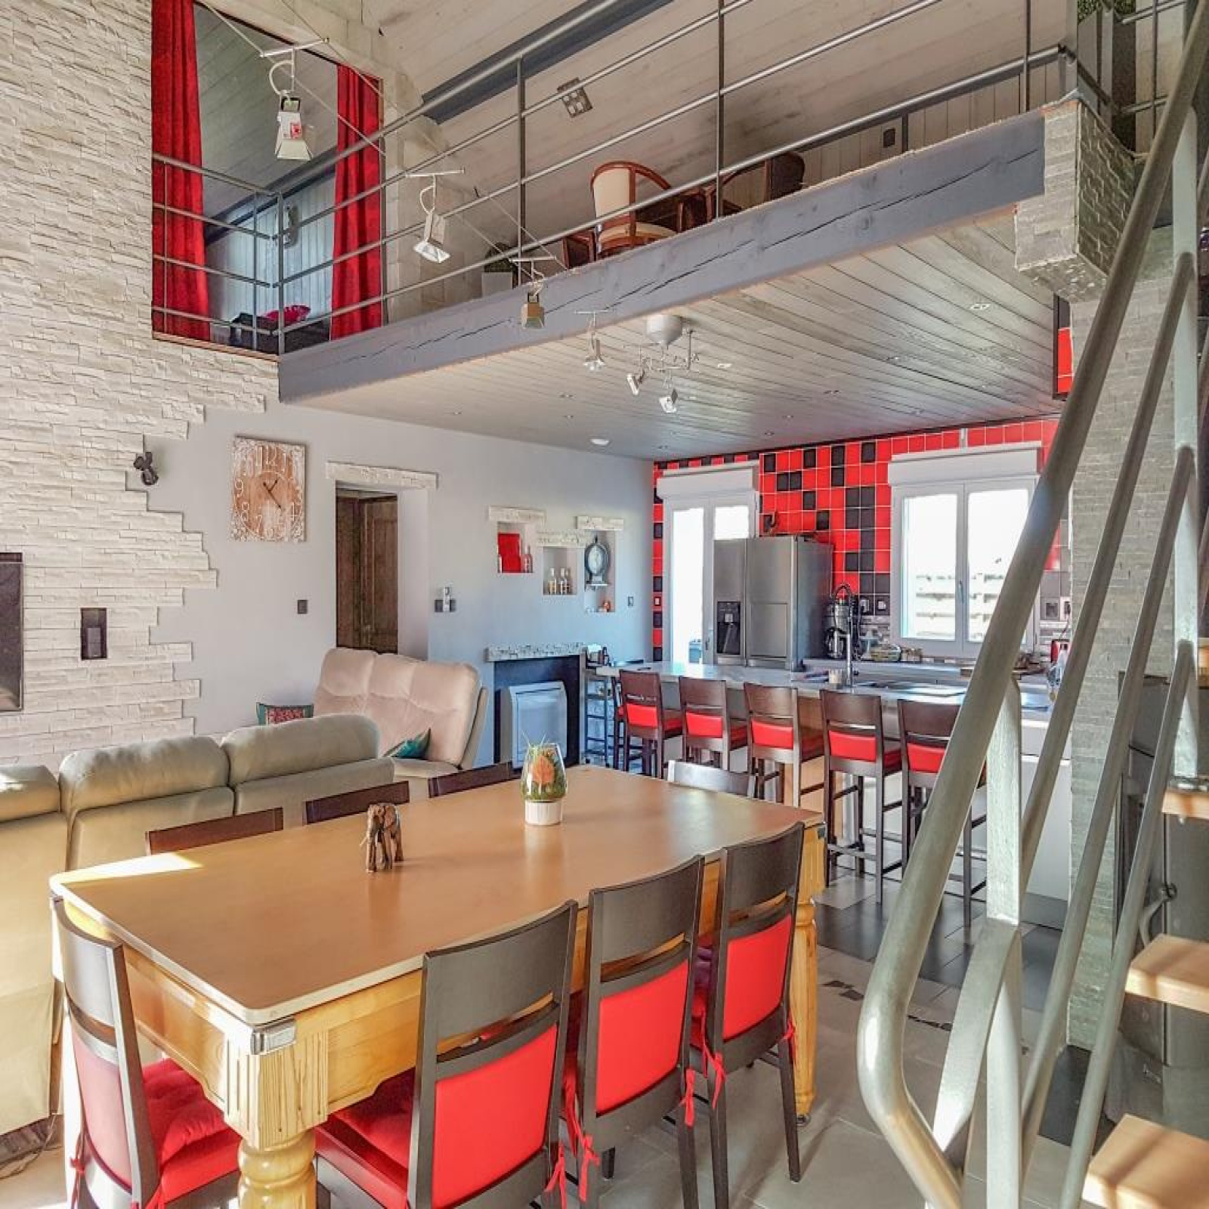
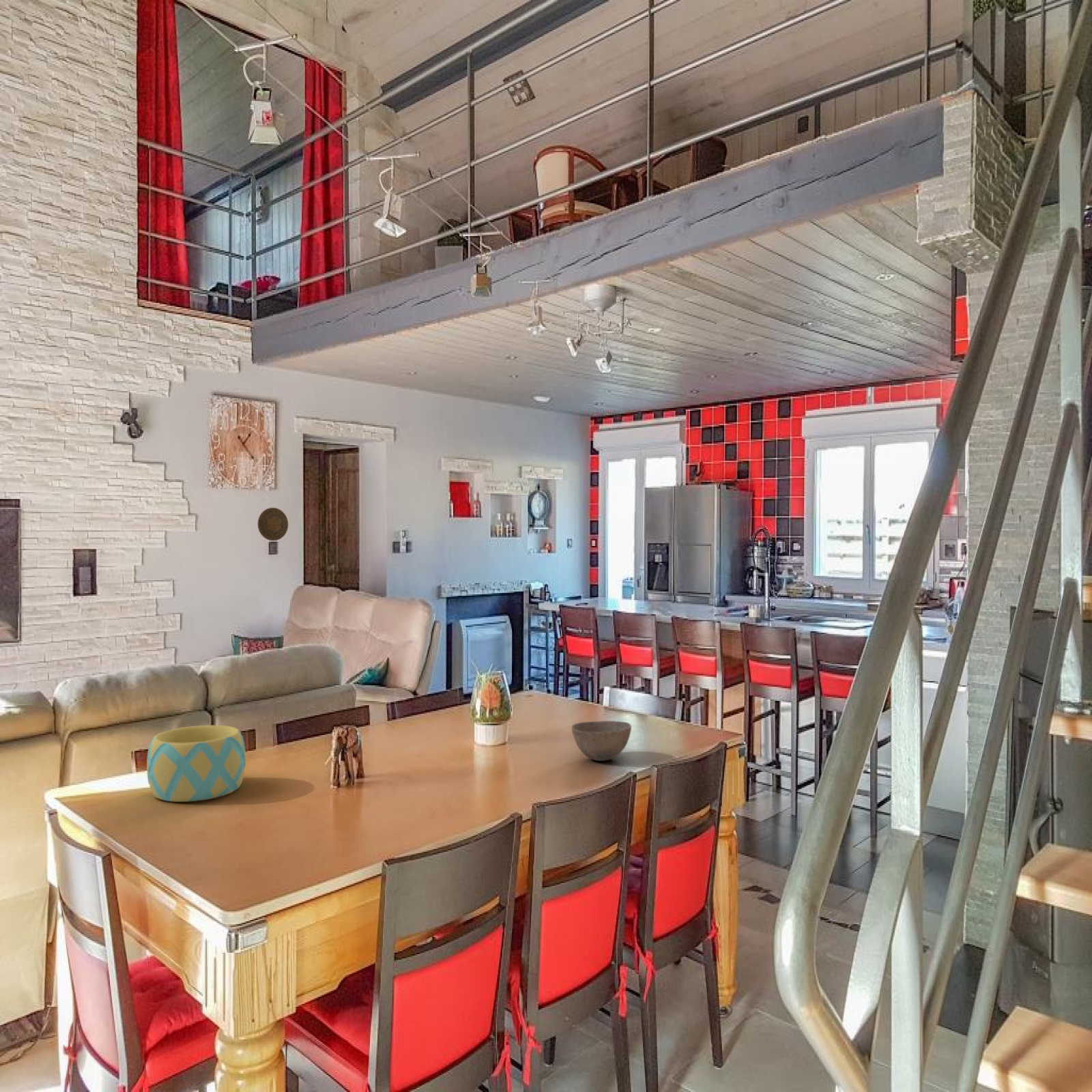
+ bowl (197, 762)
+ bowl (601, 741)
+ decorative plate (274, 524)
